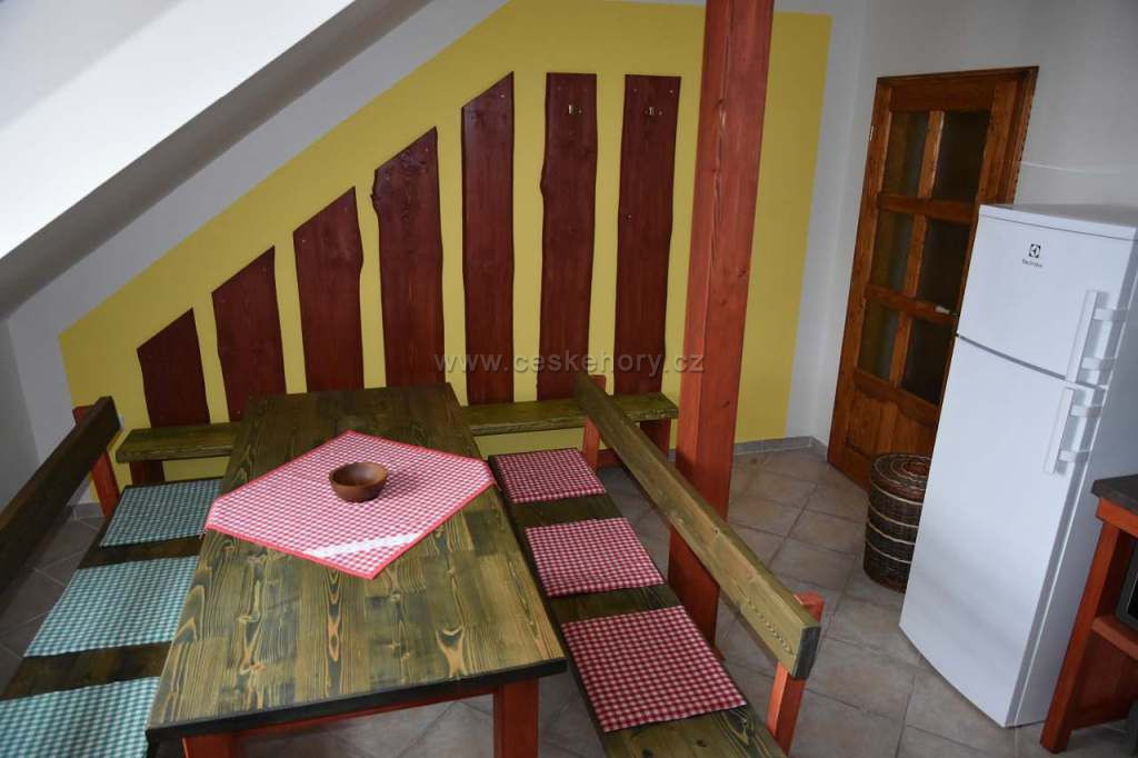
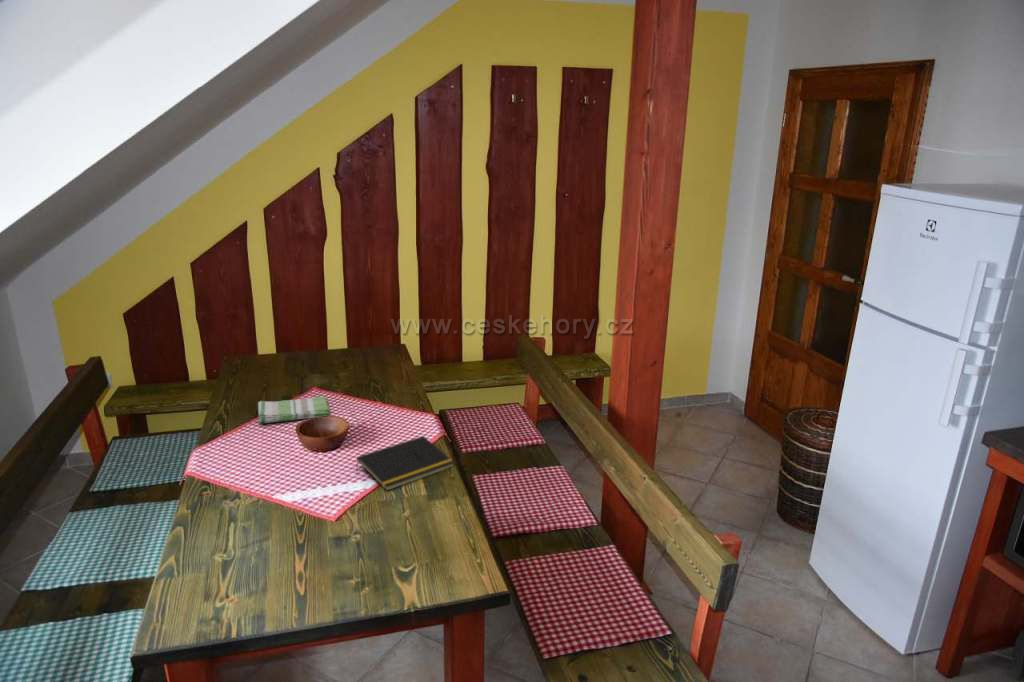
+ notepad (406, 461)
+ dish towel (293, 407)
